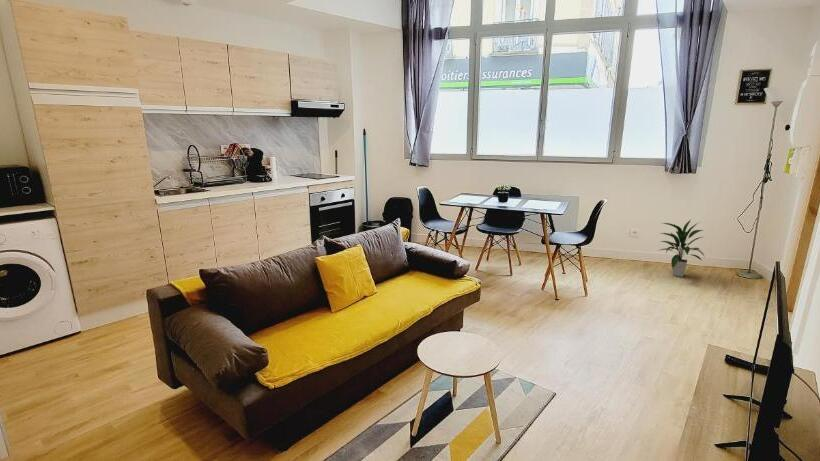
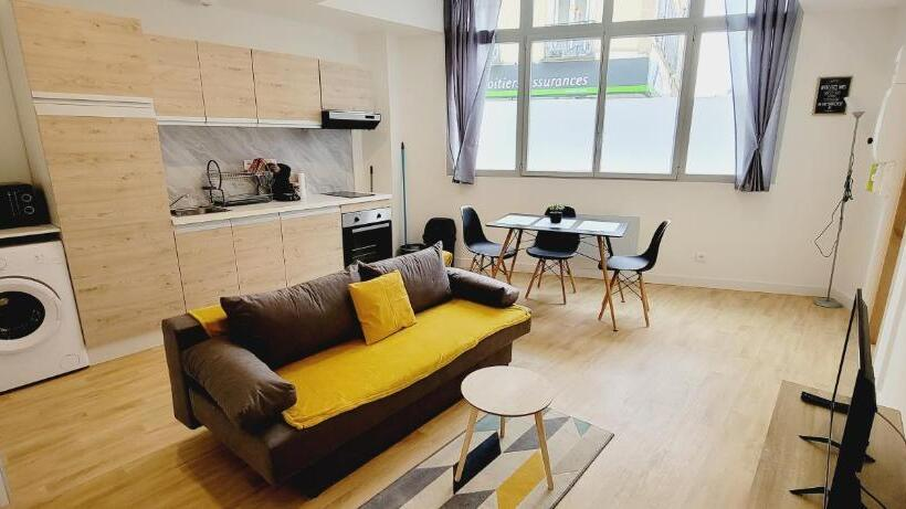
- indoor plant (680, 247)
